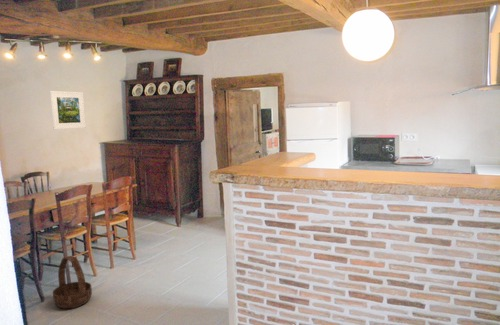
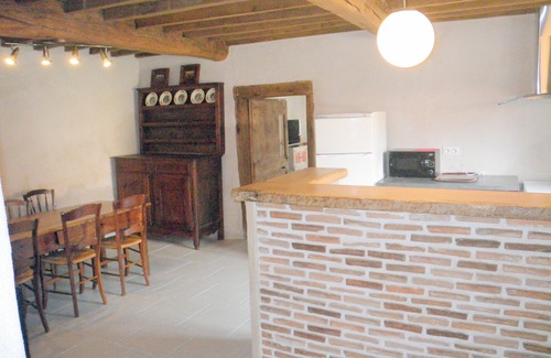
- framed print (68, 110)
- basket (72, 282)
